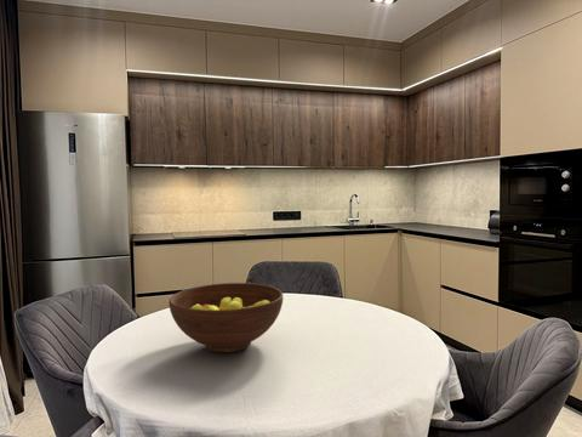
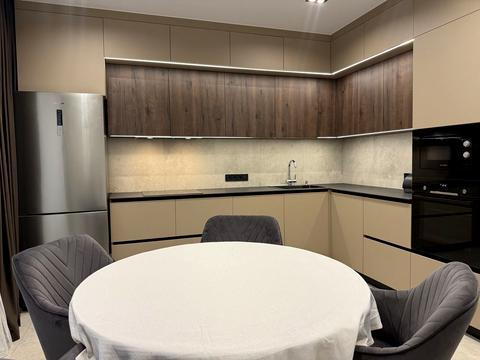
- fruit bowl (227, 319)
